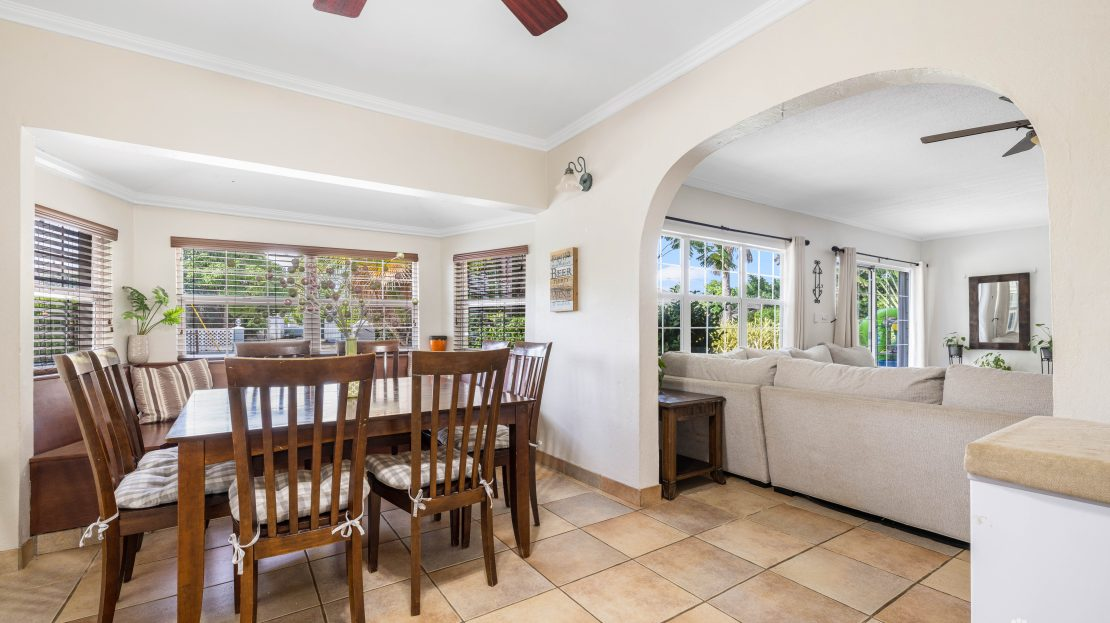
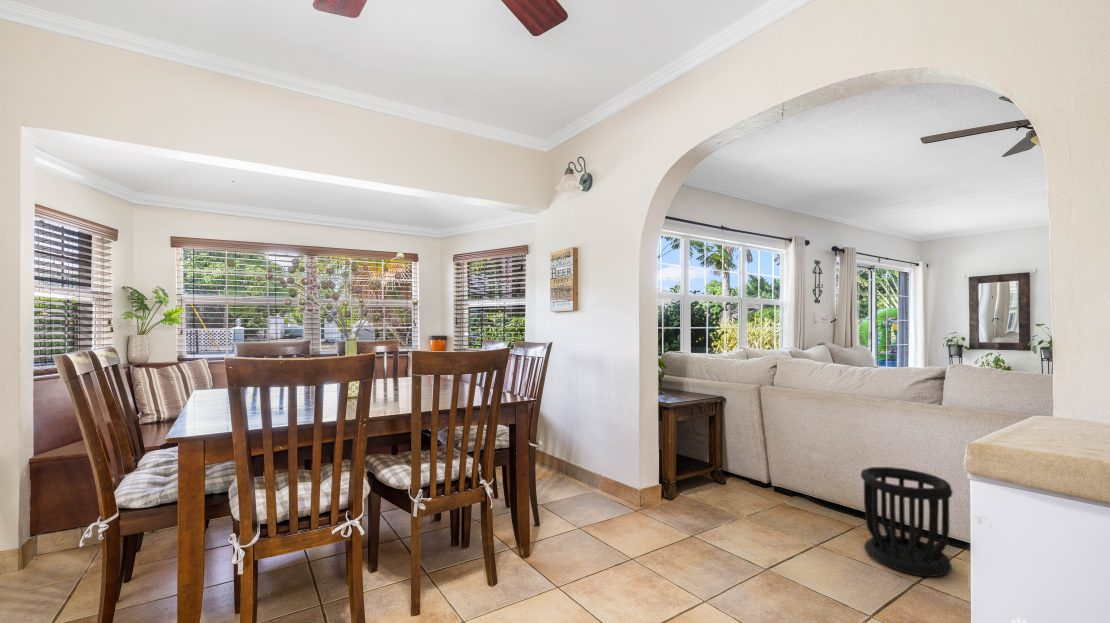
+ wastebasket (904, 517)
